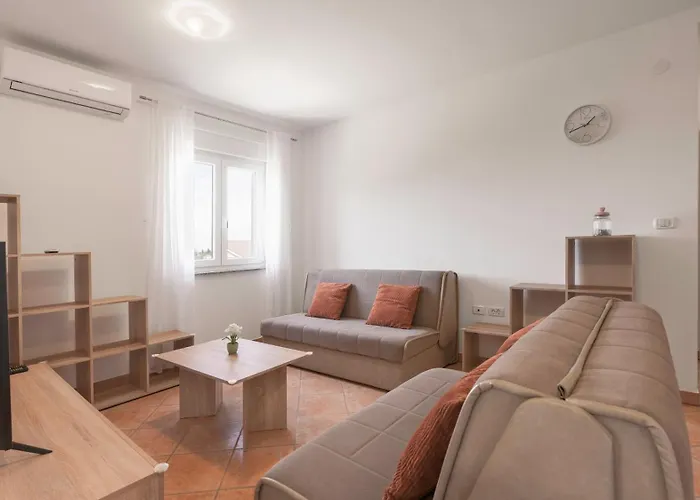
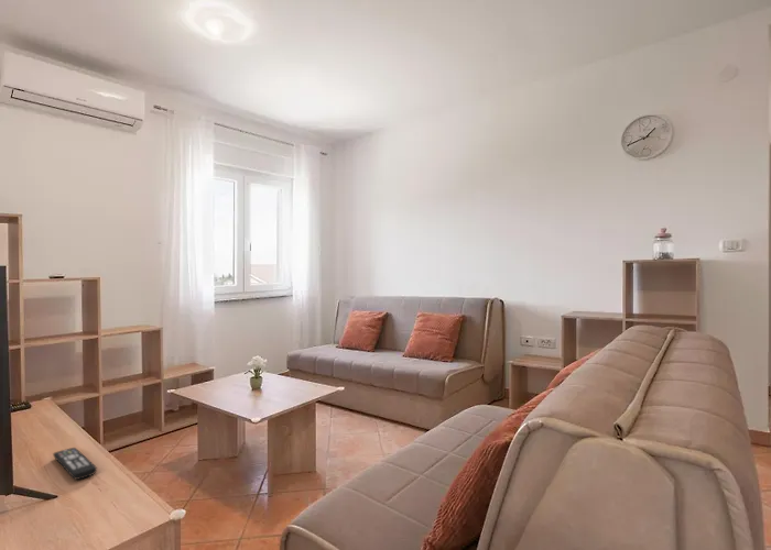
+ remote control (74, 462)
